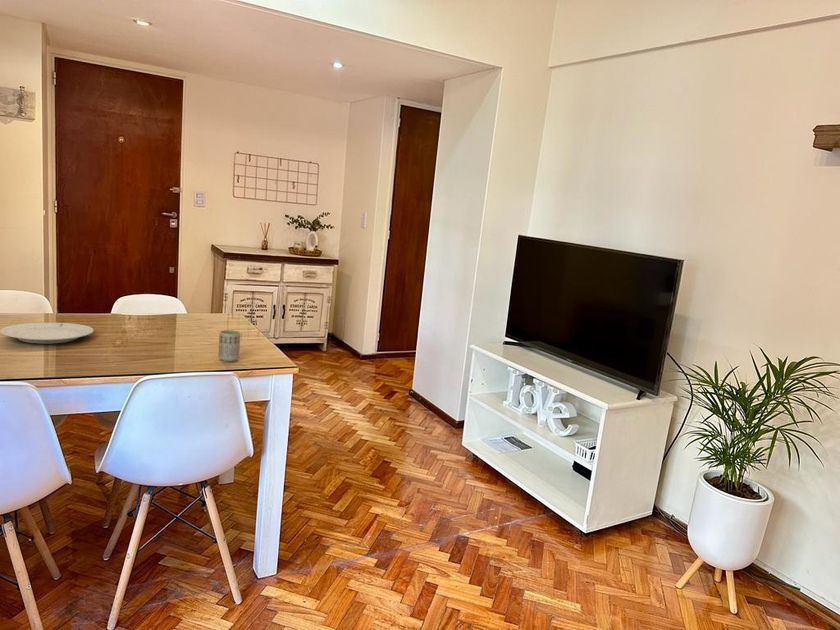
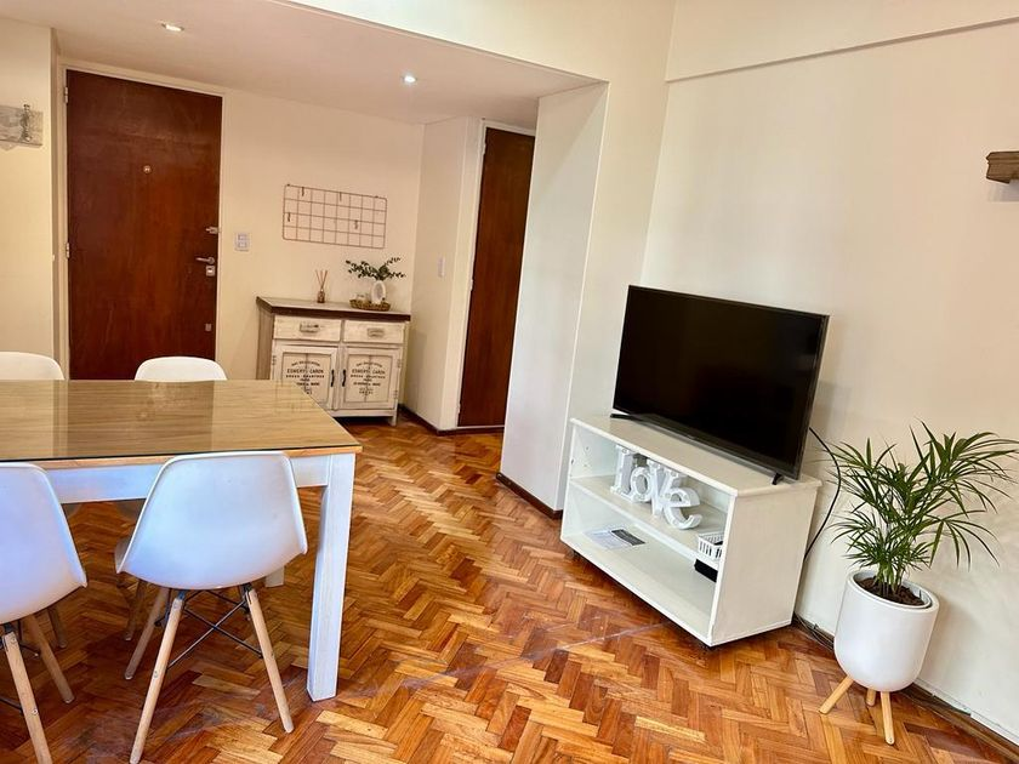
- cup (229, 345)
- chinaware (48, 333)
